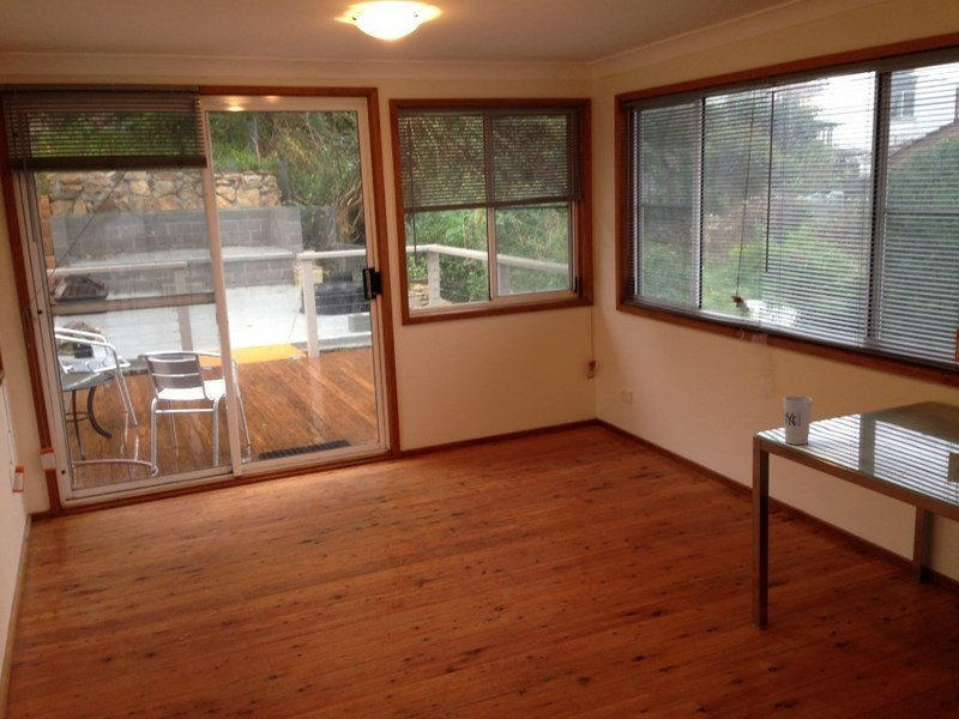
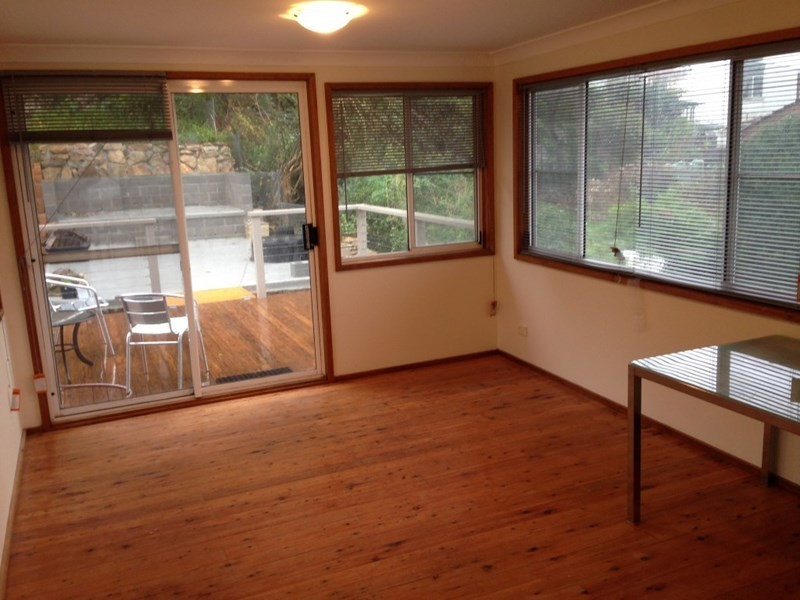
- cup (796, 419)
